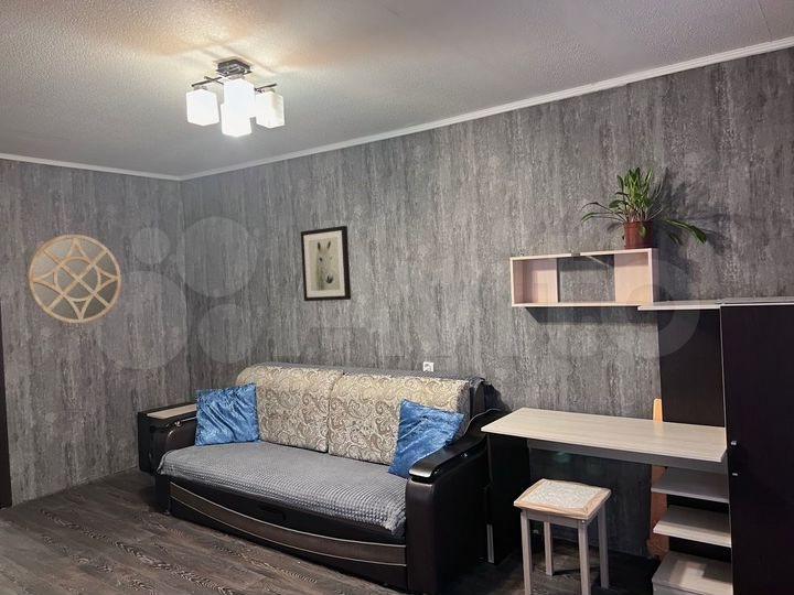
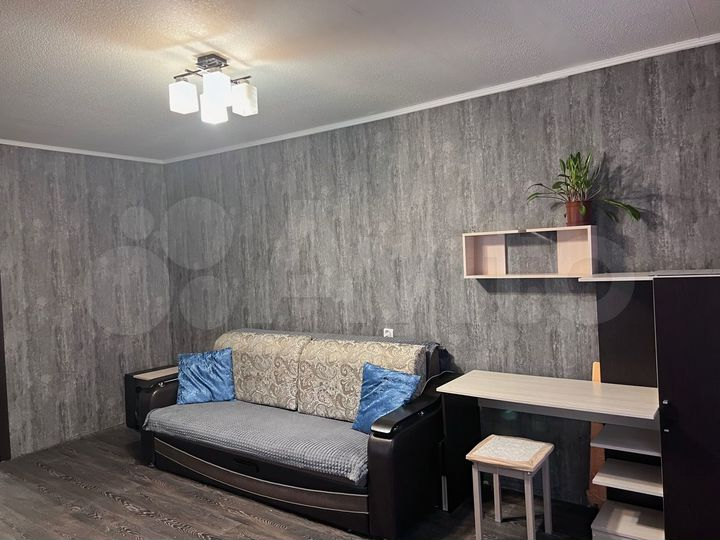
- home mirror (76, 279)
- wall art (324, 264)
